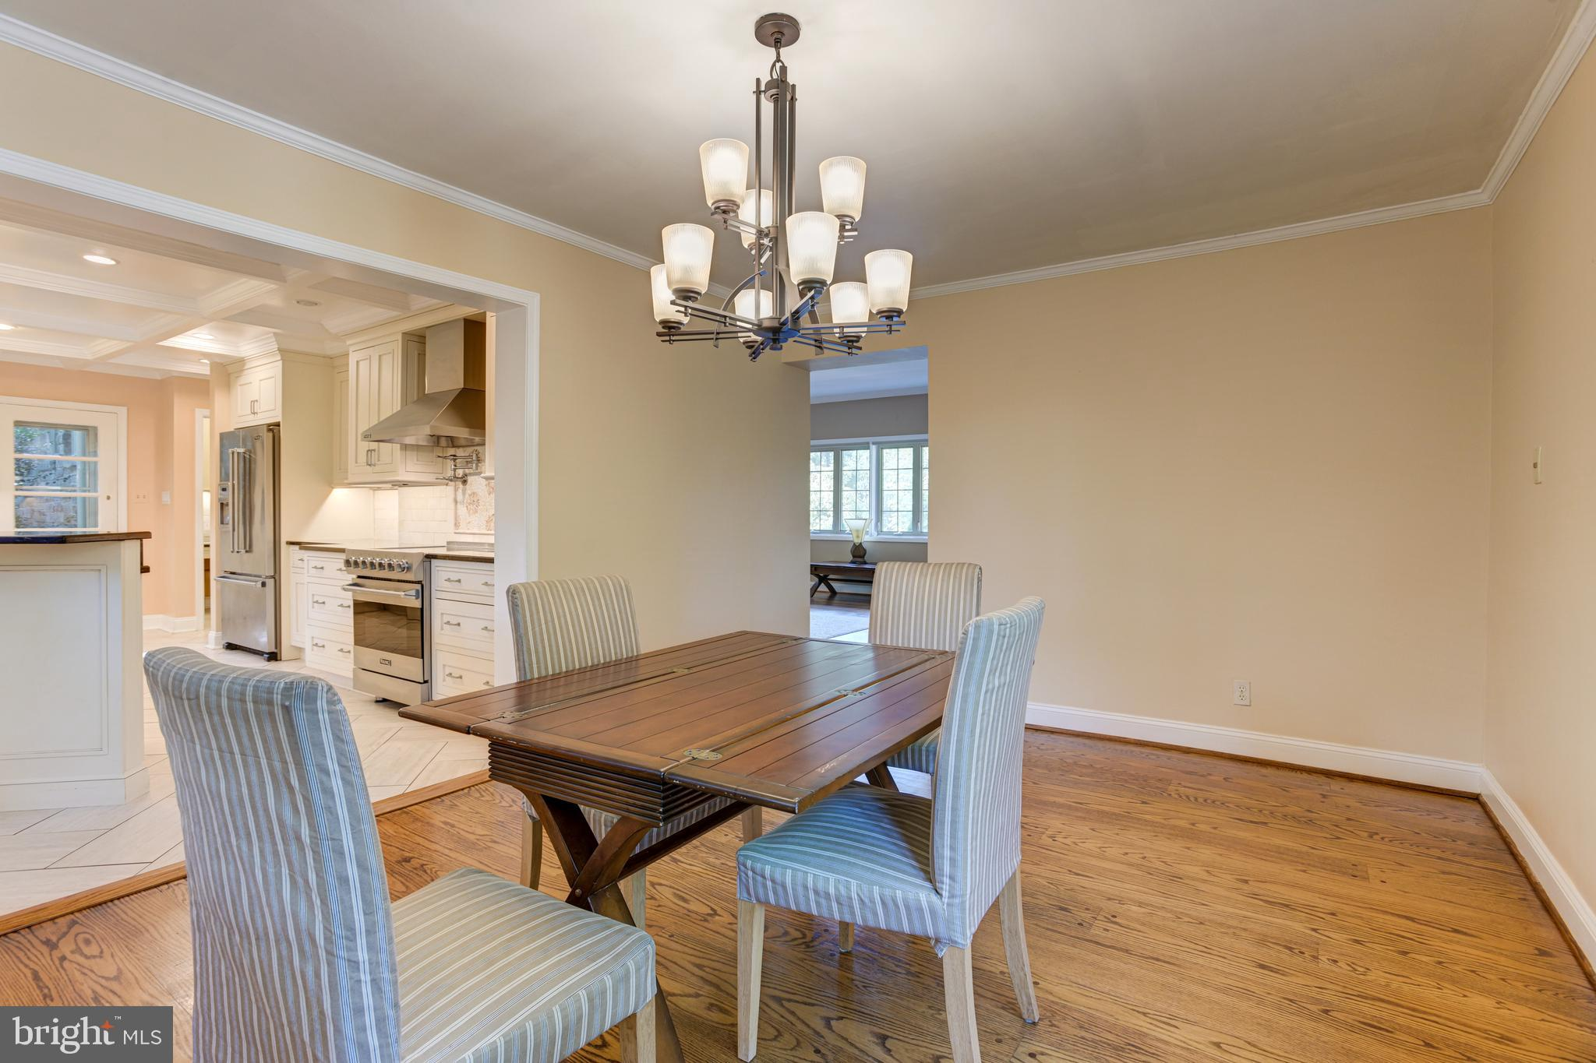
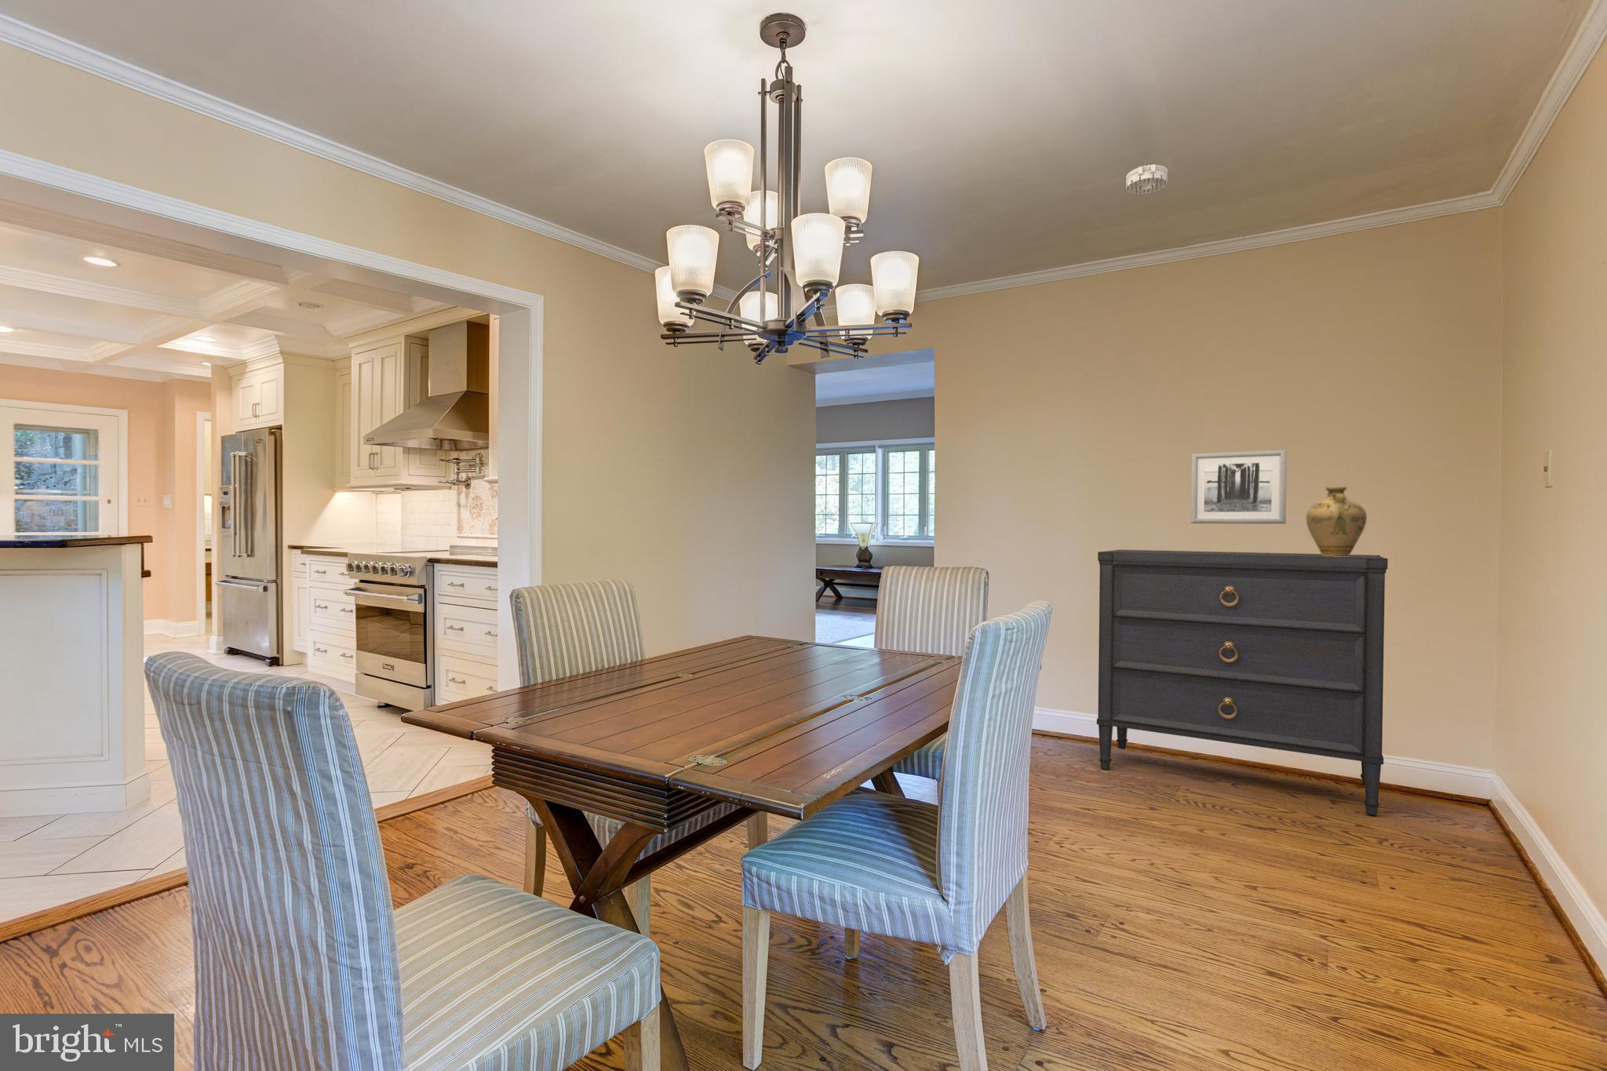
+ jug (1336, 521)
+ dresser (1233, 666)
+ smoke detector (1146, 178)
+ wall art (1238, 488)
